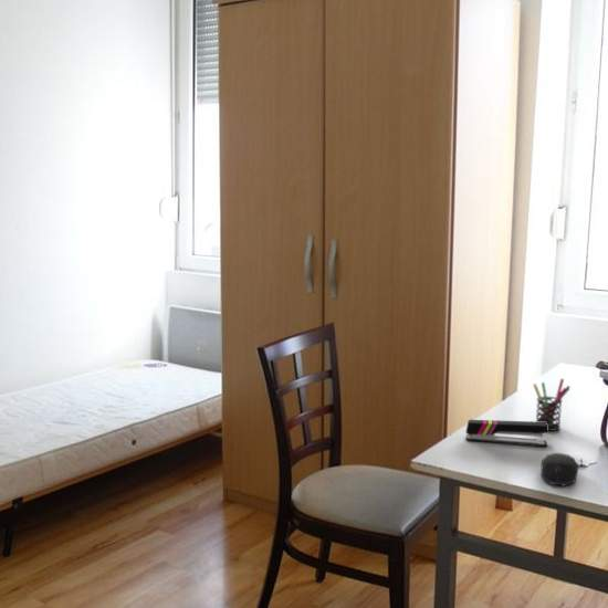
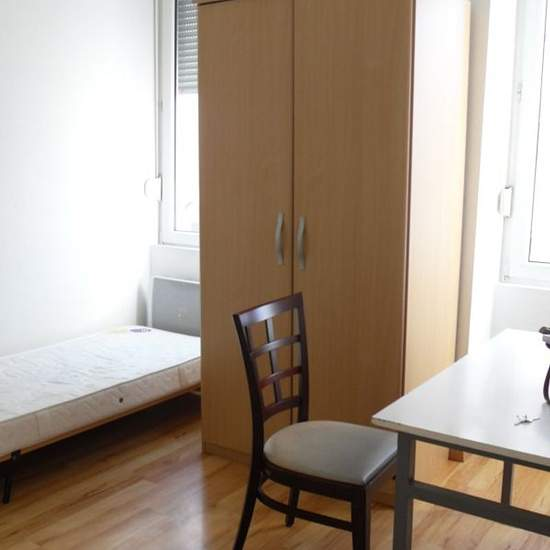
- pen holder (548, 402)
- stapler (506, 431)
- computer mouse (559, 467)
